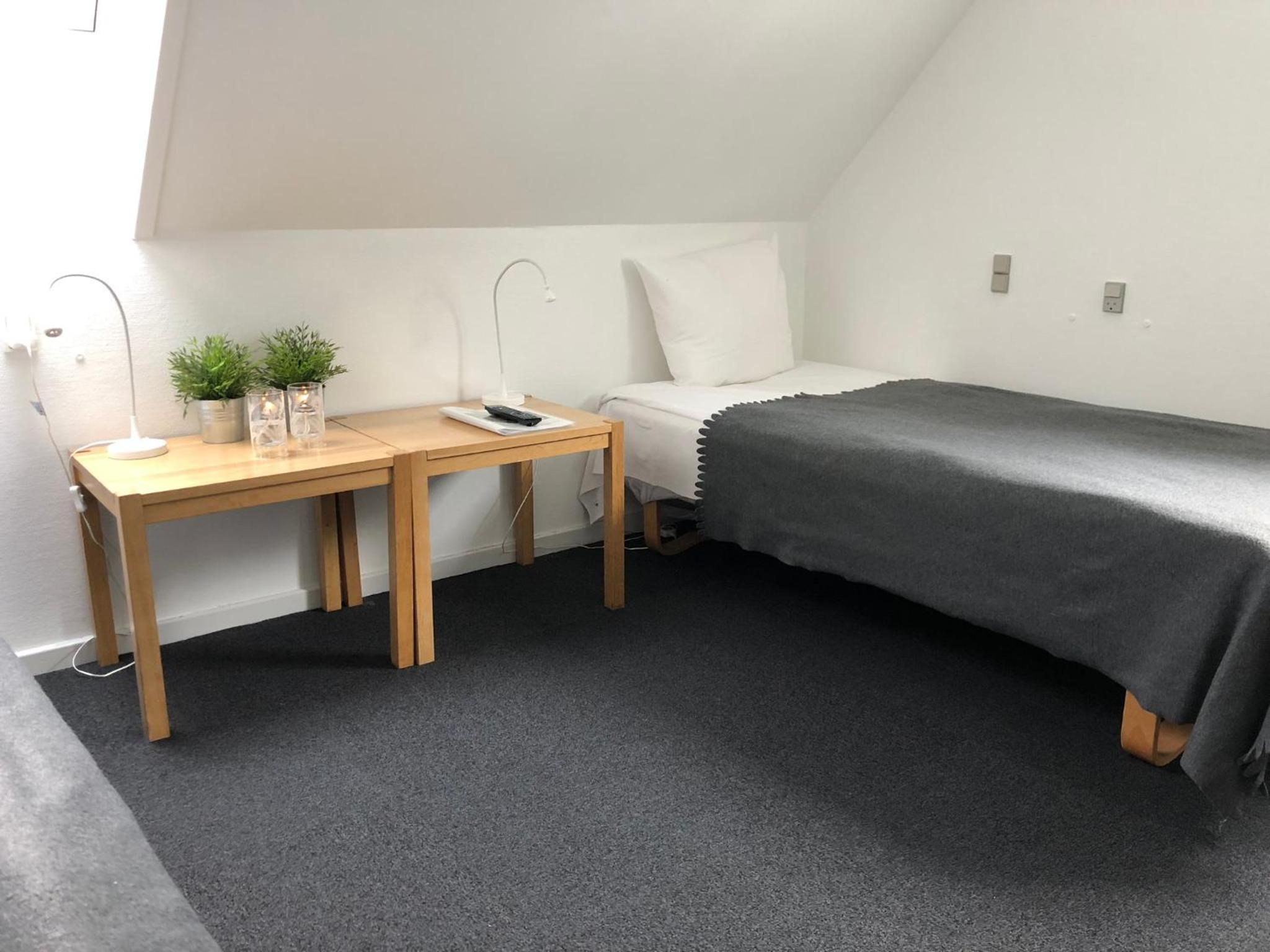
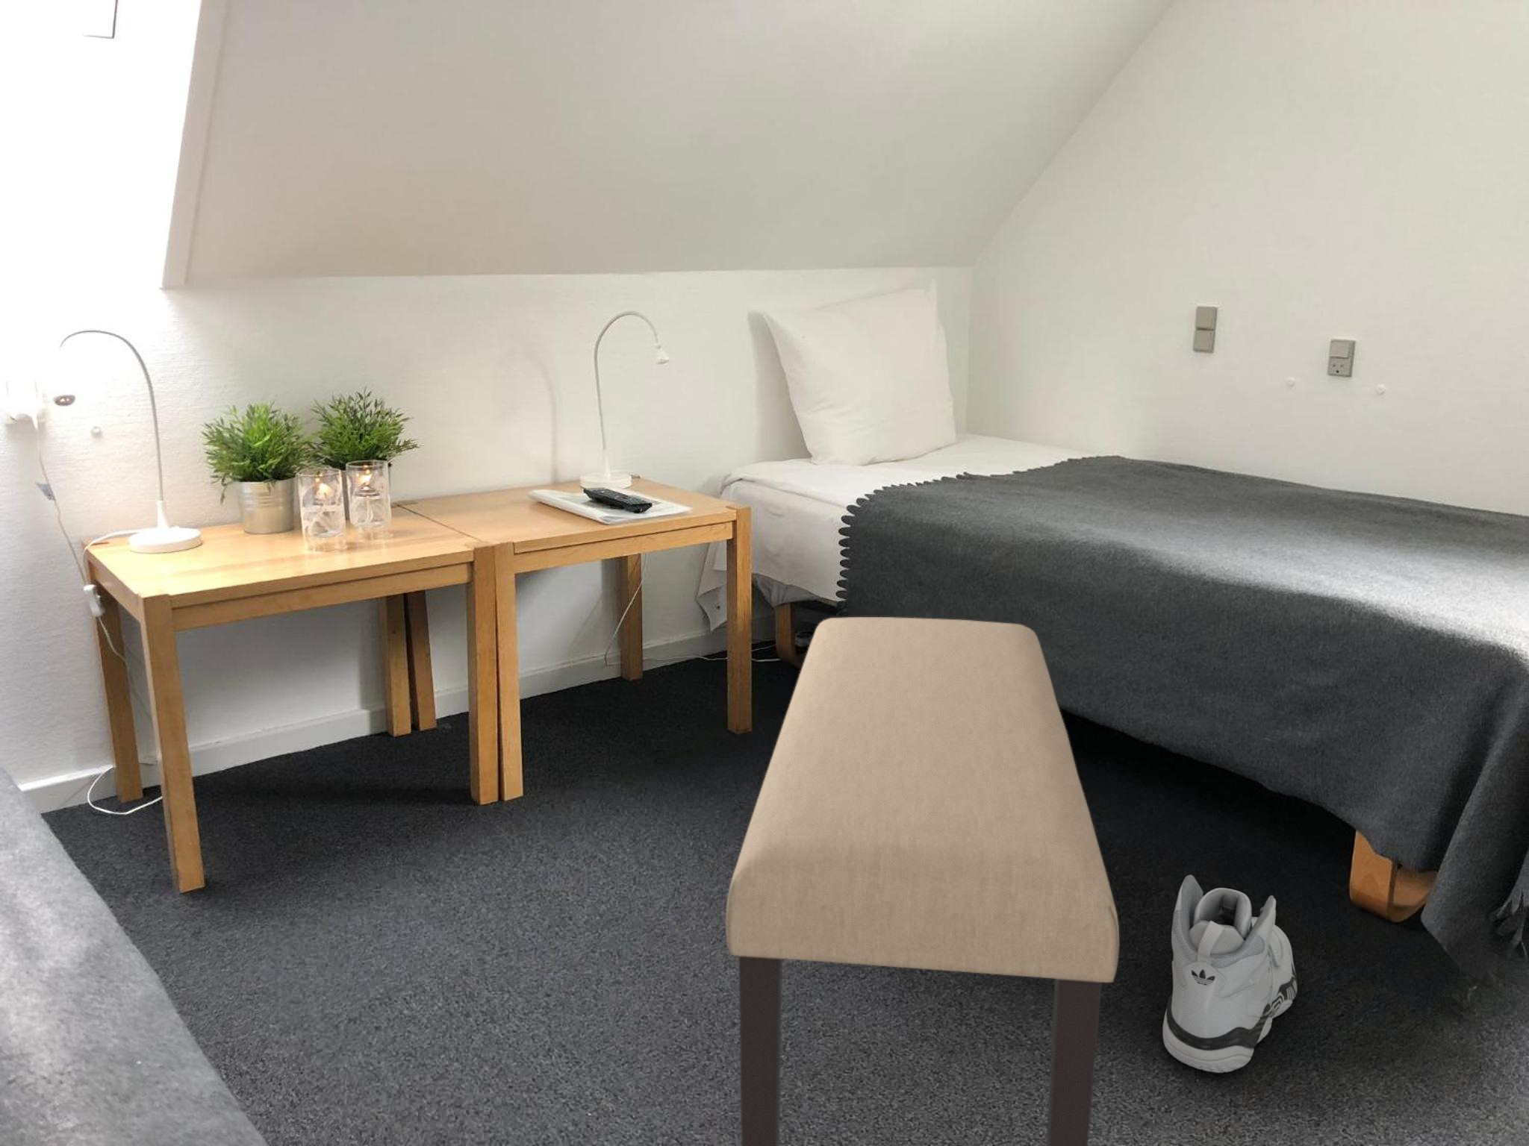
+ bench (919, 845)
+ sneaker (1235, 943)
